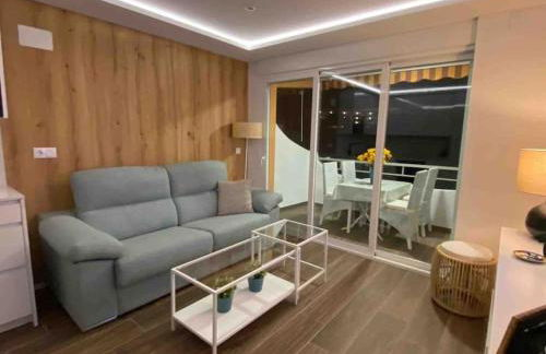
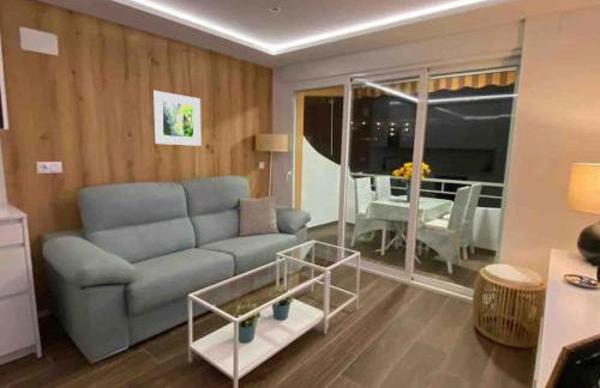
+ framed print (178, 120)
